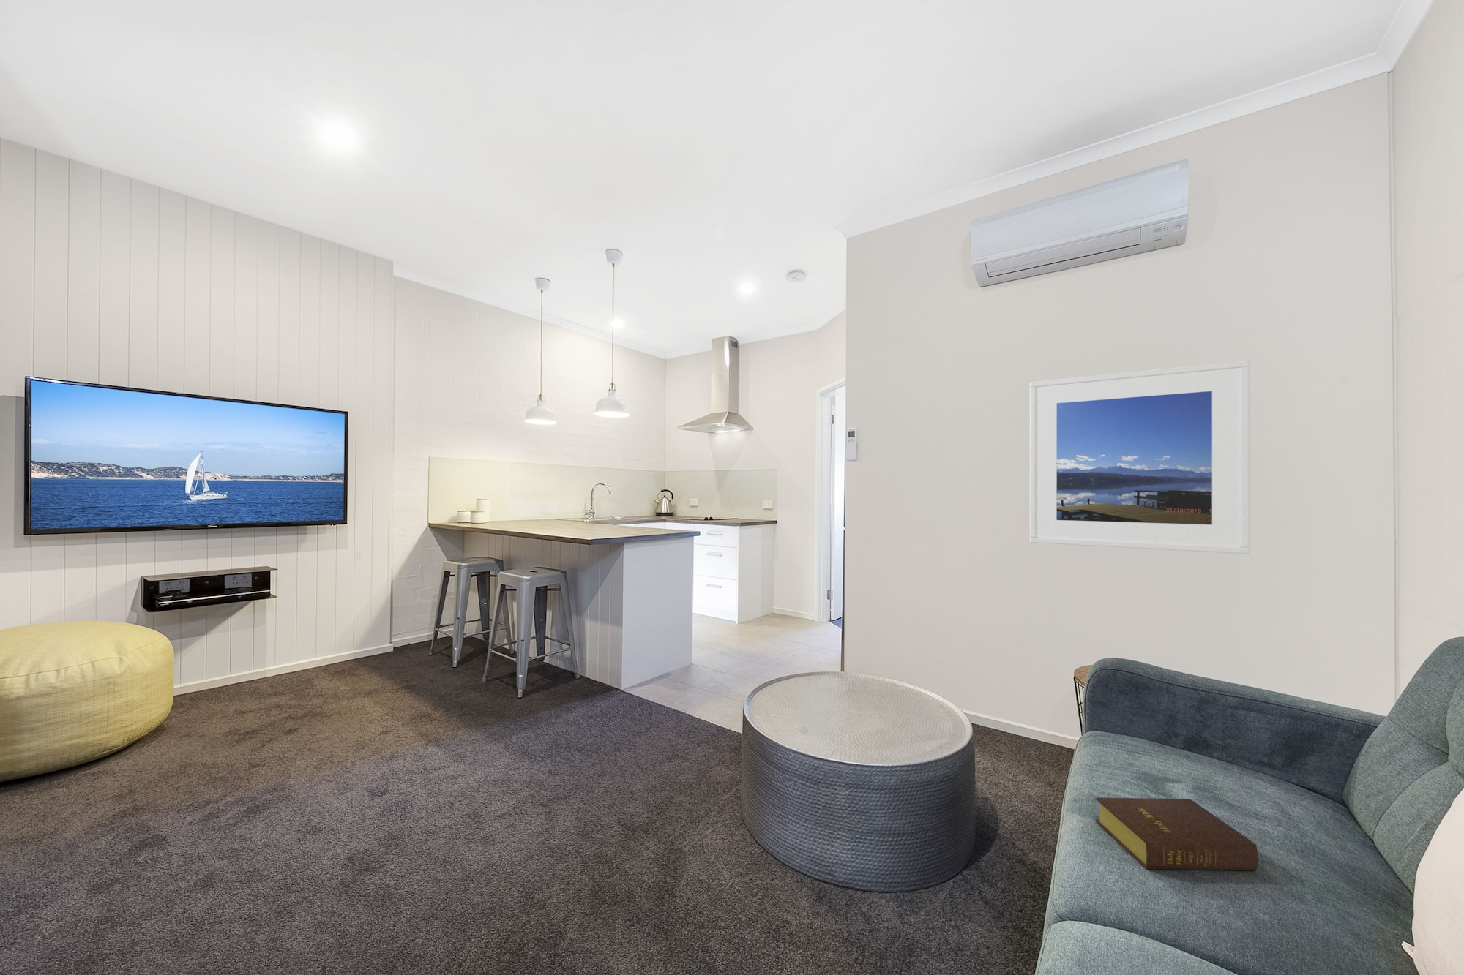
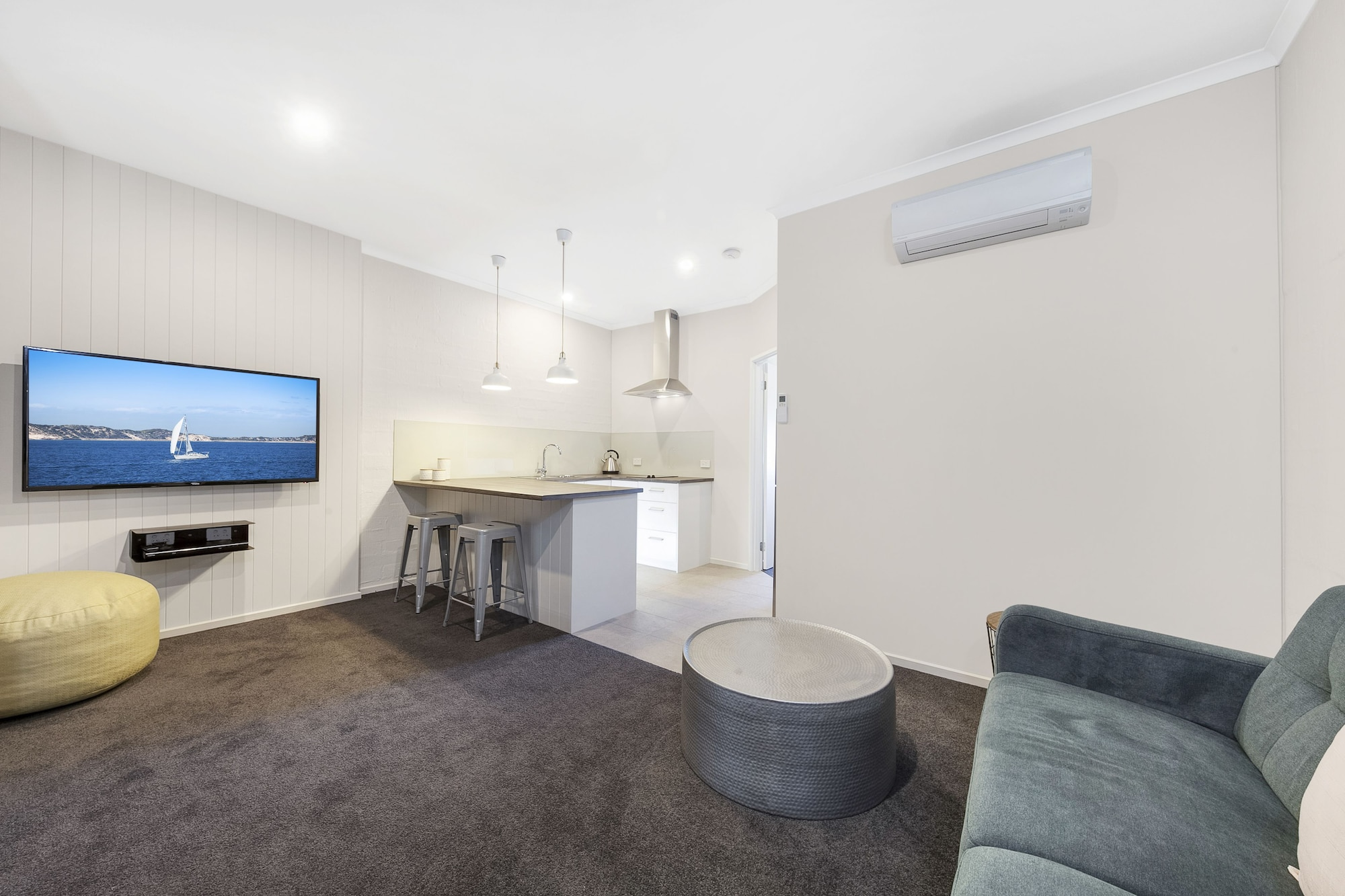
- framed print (1129, 459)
- bible (1170, 832)
